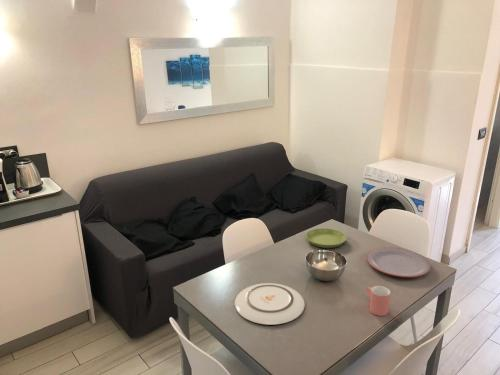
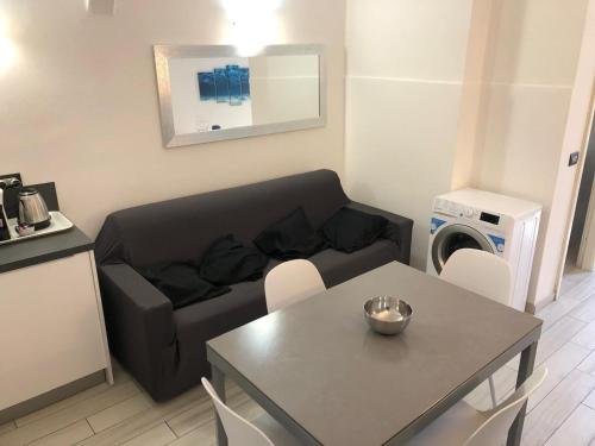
- plate (397, 263)
- saucer (325, 238)
- plate (269, 300)
- cup (376, 298)
